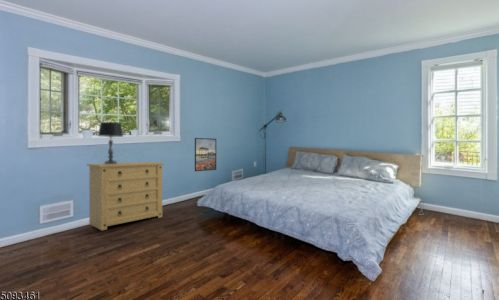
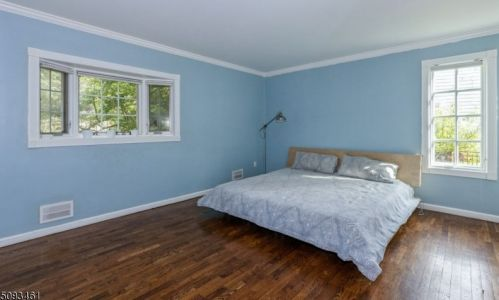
- table lamp (110, 143)
- dresser (127, 191)
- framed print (205, 154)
